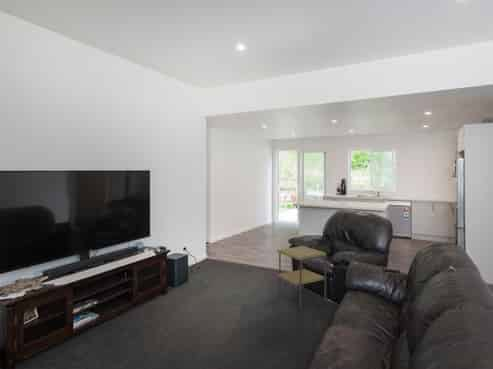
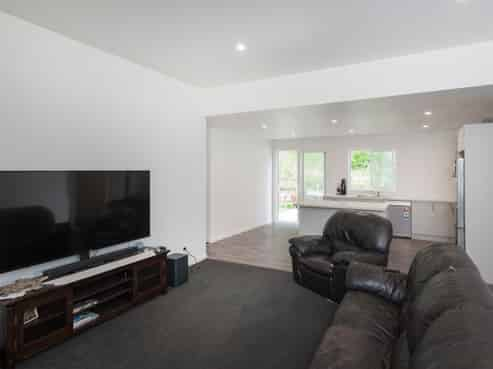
- side table (300, 274)
